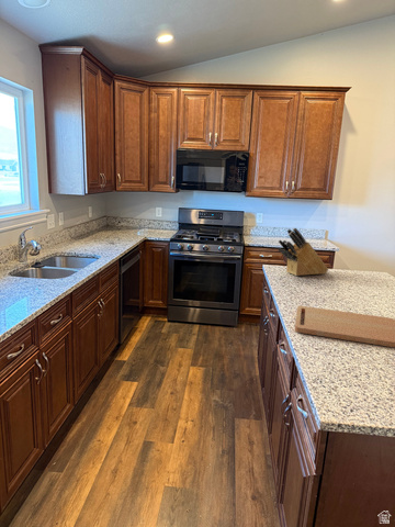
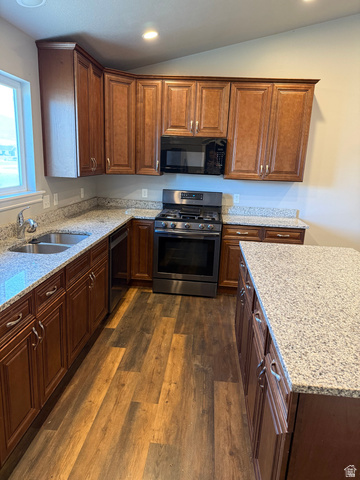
- cutting board (346, 324)
- knife block (303, 250)
